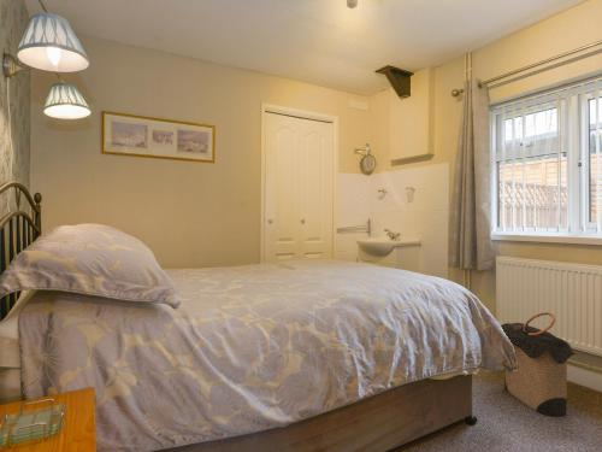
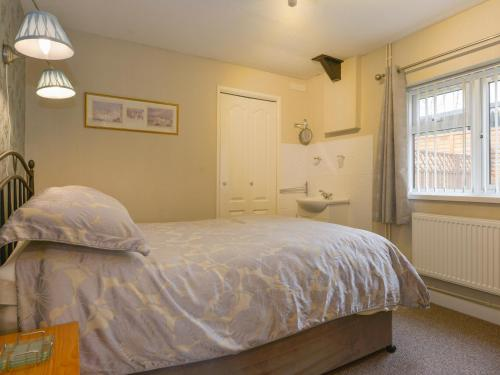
- laundry hamper (530, 354)
